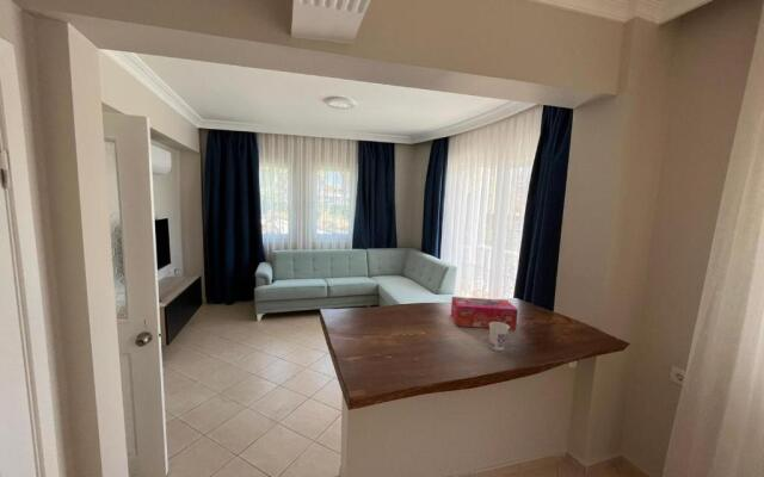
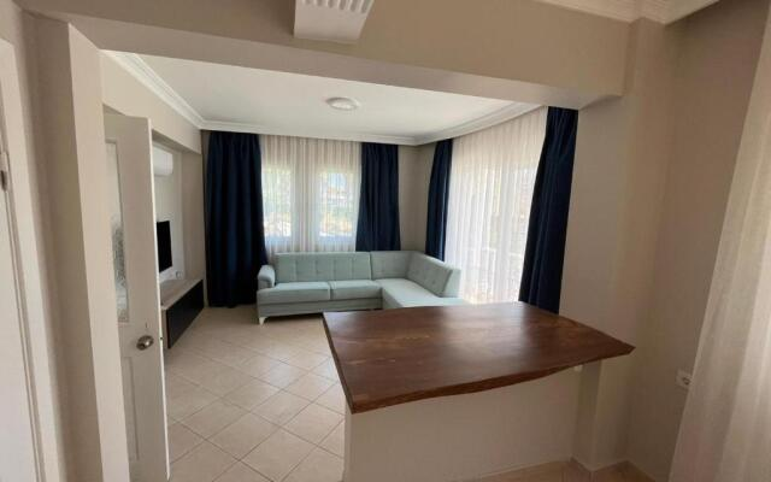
- cup (498, 336)
- tissue box (482, 311)
